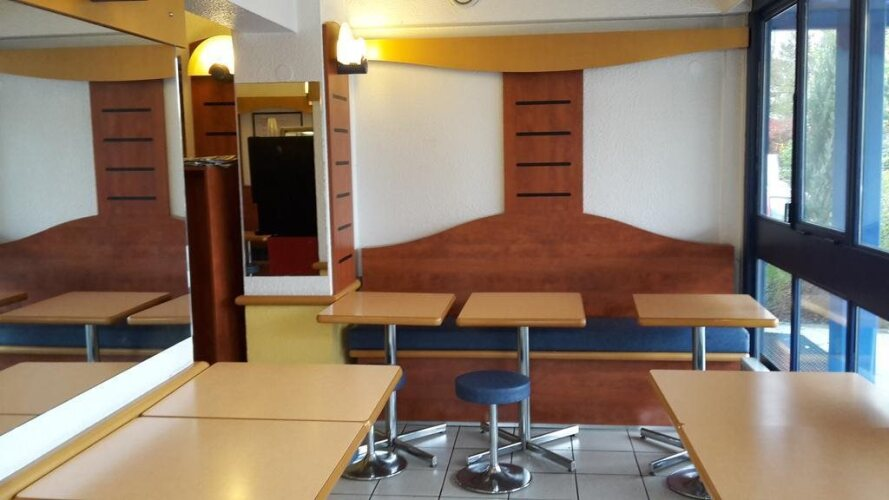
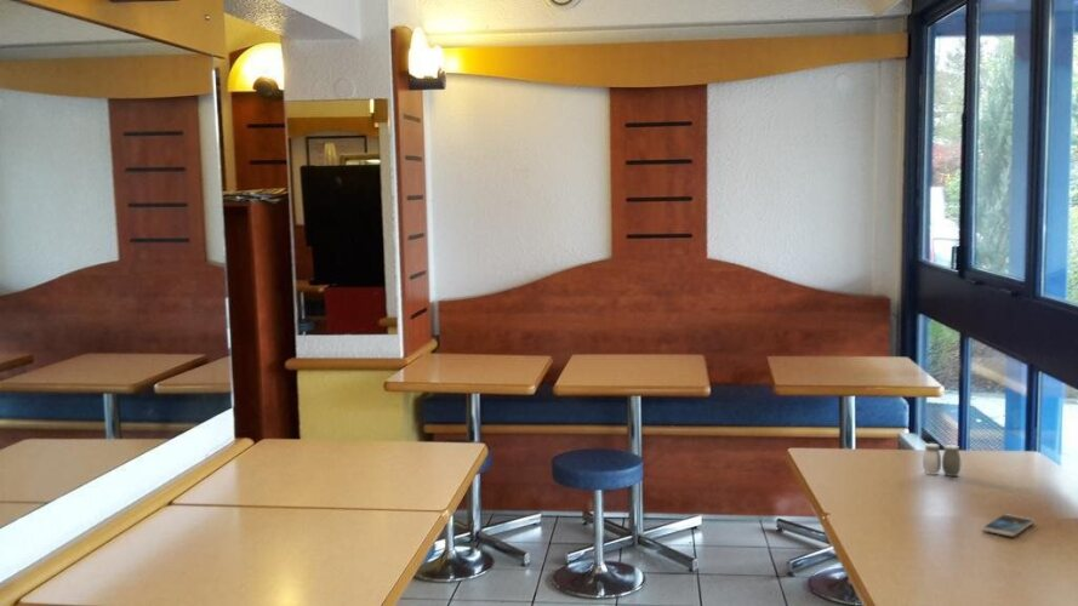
+ smartphone (1008, 525)
+ salt and pepper shaker (942, 459)
